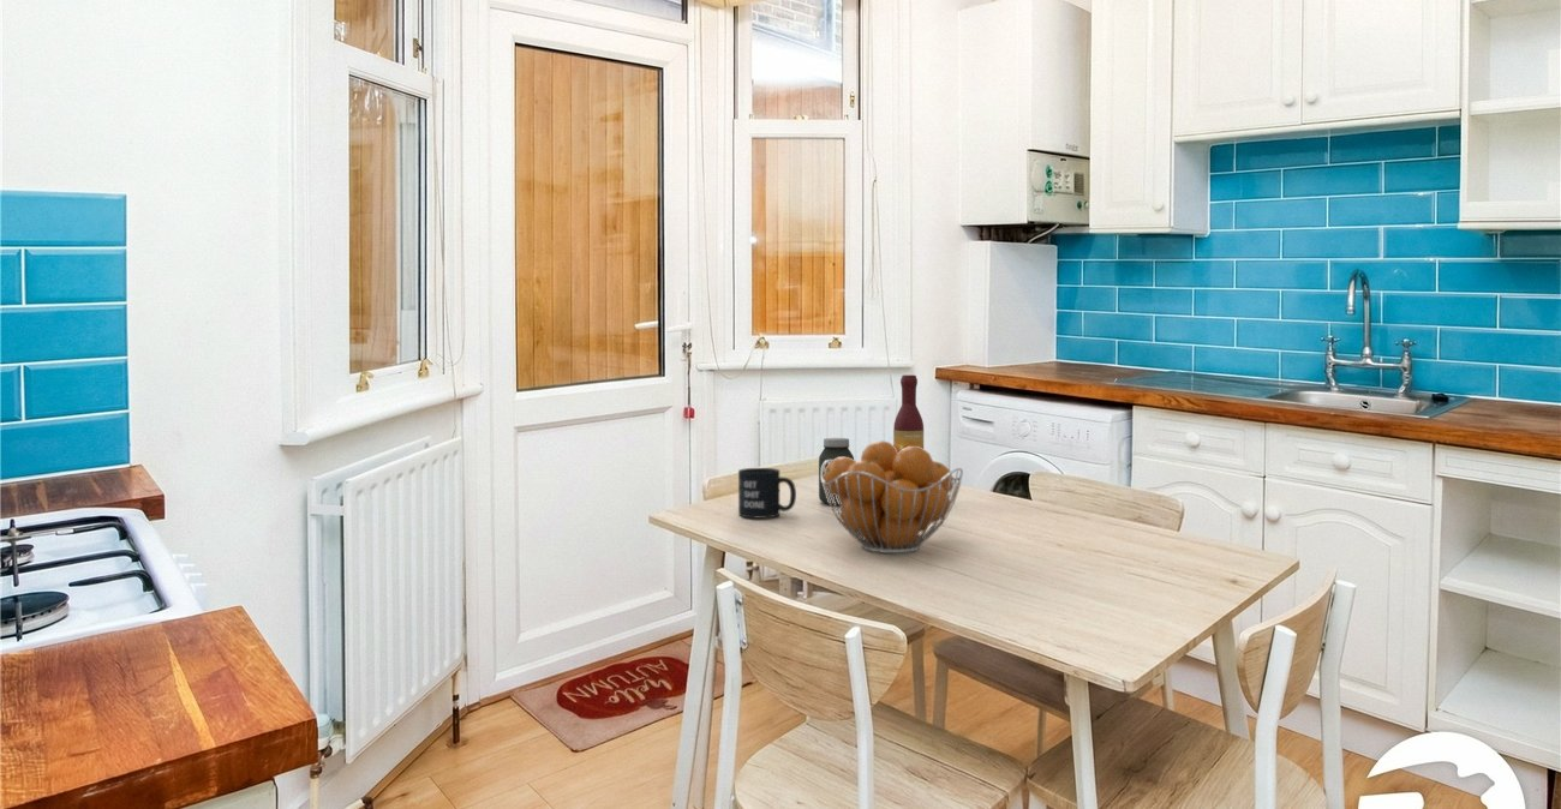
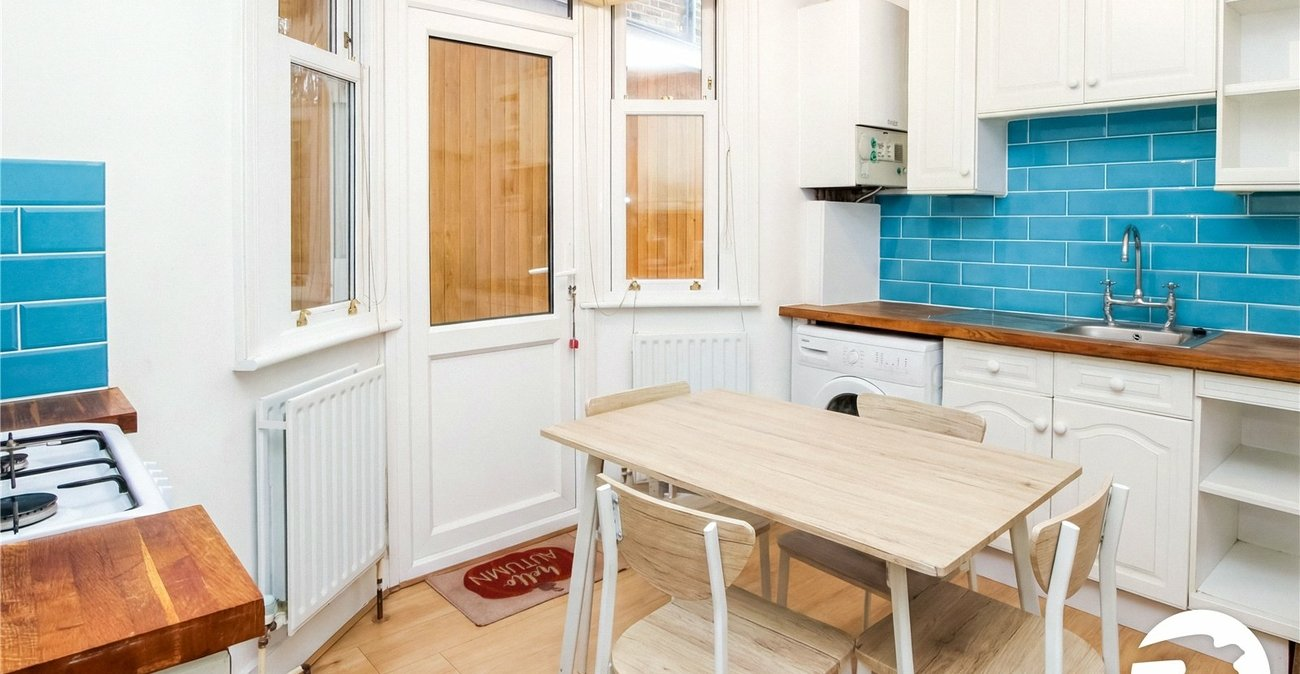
- jar (827, 465)
- fruit basket (890, 495)
- mug (767, 492)
- wine bottle (908, 438)
